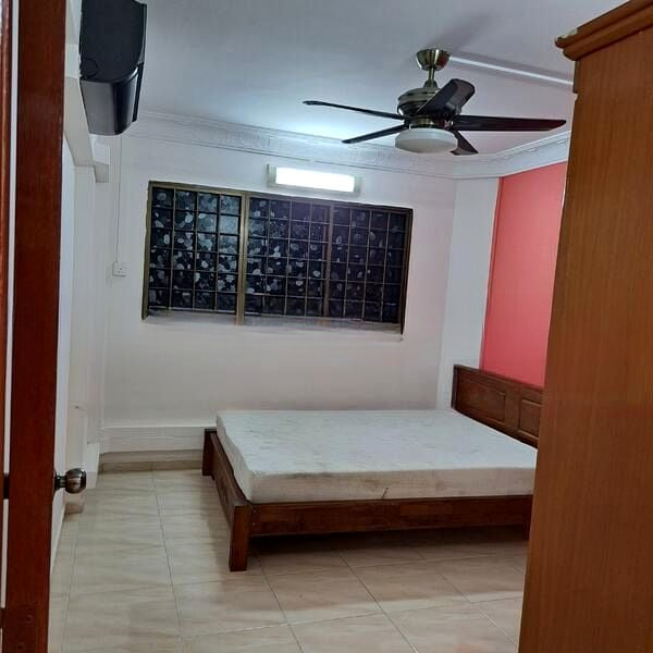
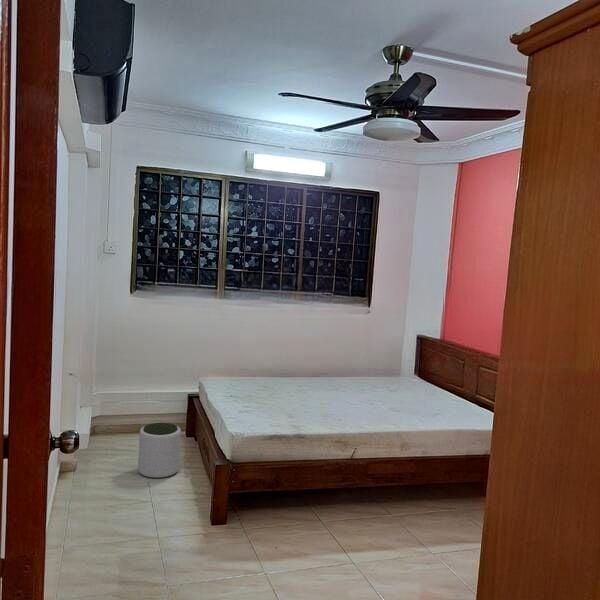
+ plant pot (159, 449)
